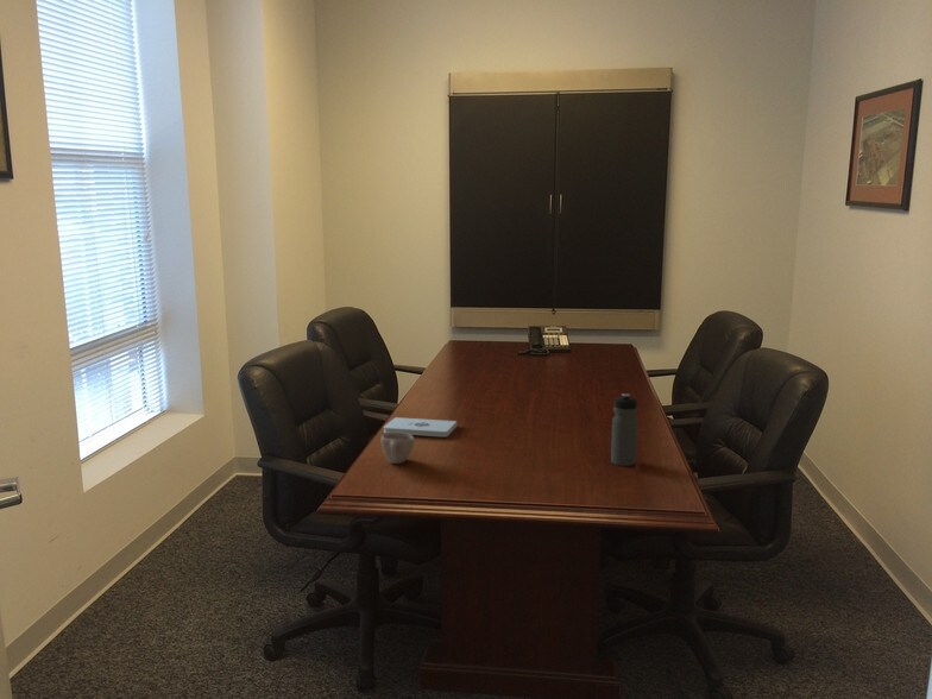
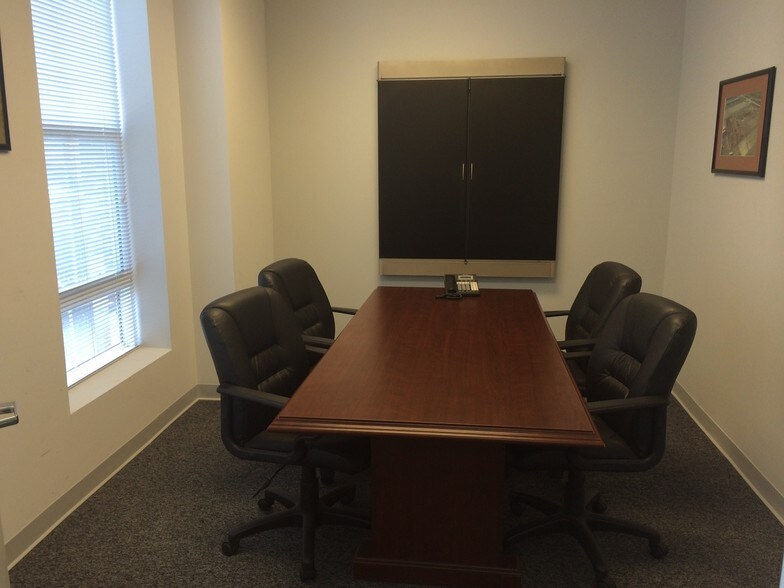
- water bottle (624, 428)
- cup (397, 449)
- notepad (420, 427)
